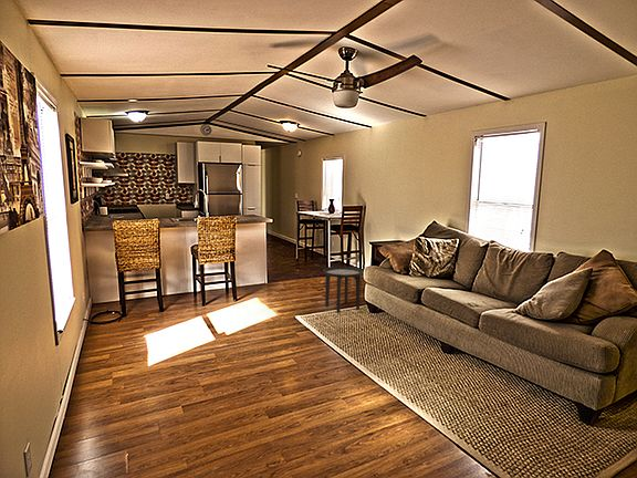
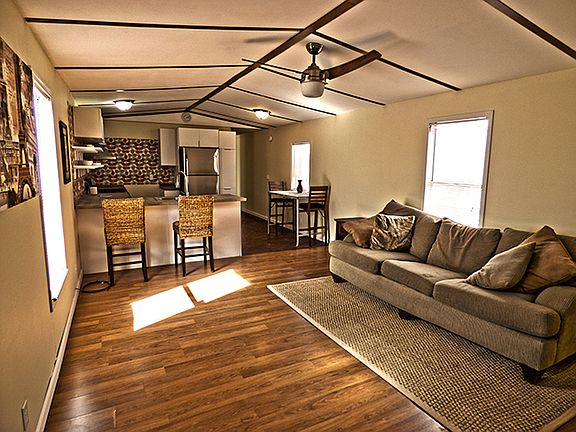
- side table (340, 289)
